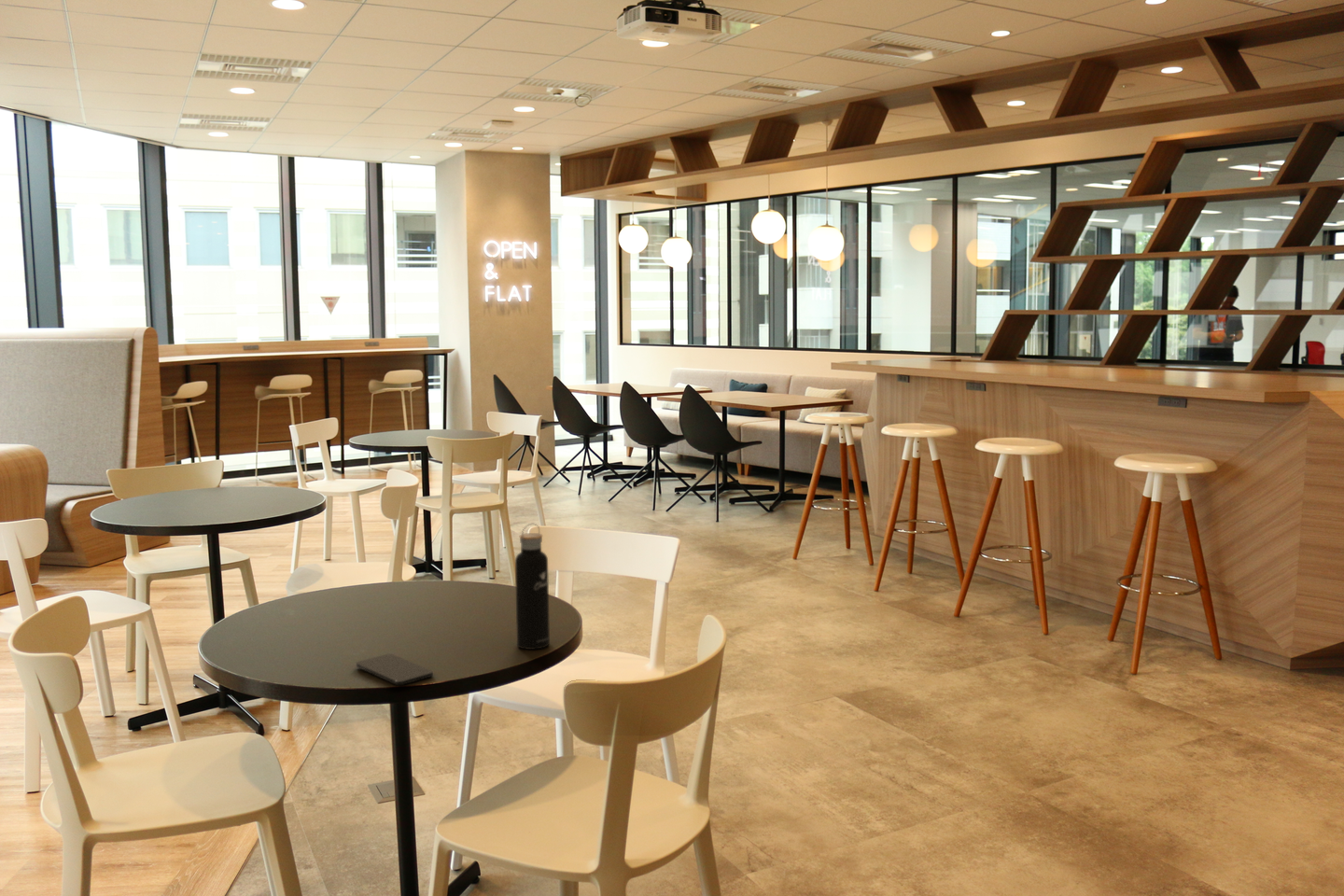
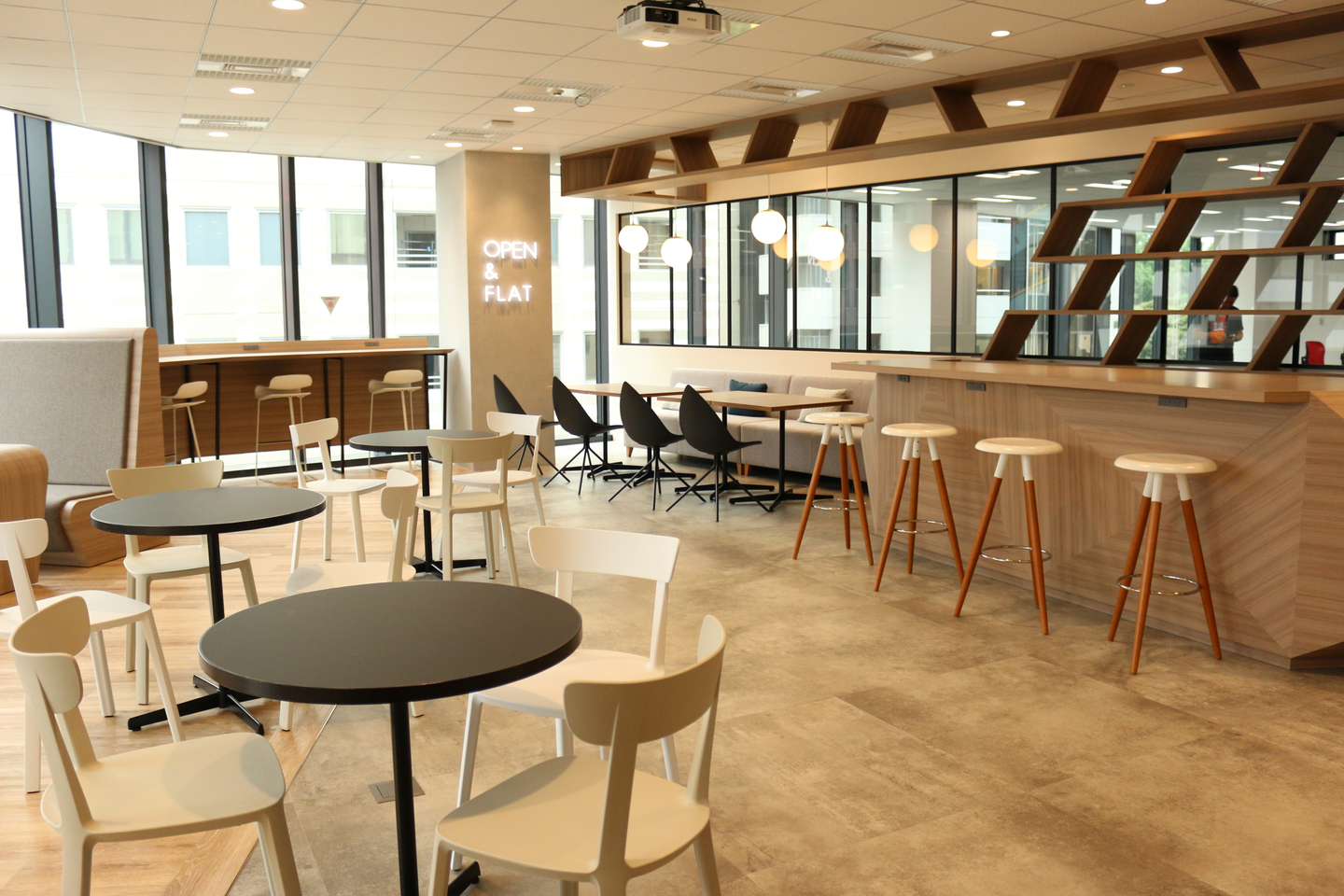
- smartphone (394, 668)
- water bottle (532, 584)
